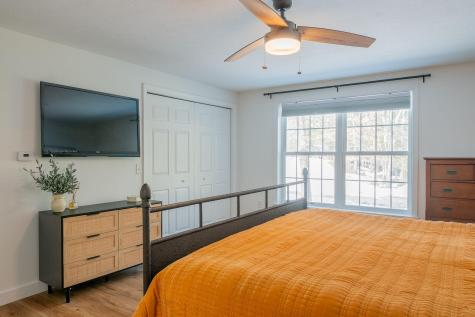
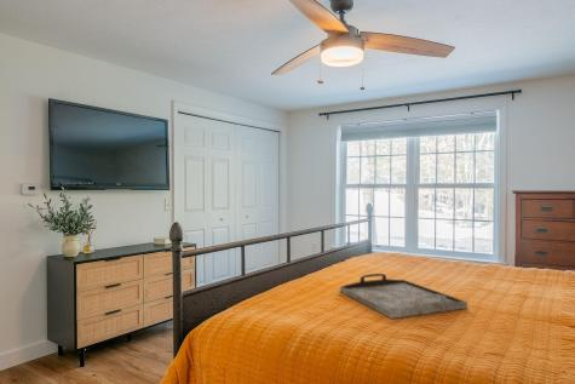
+ serving tray (398, 291)
